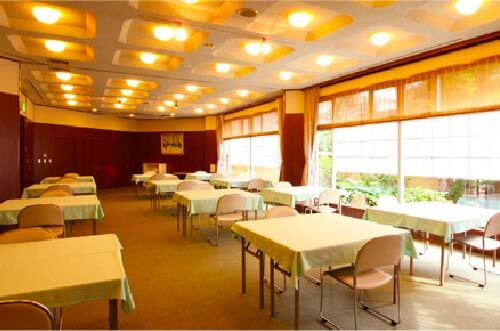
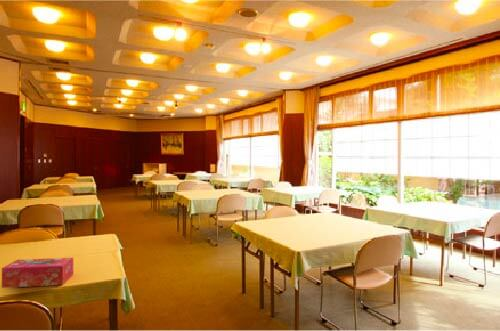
+ tissue box (39, 271)
